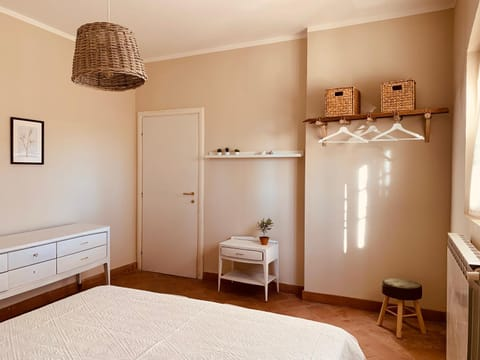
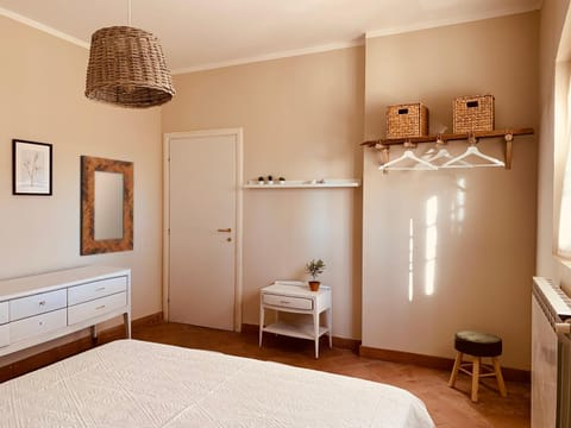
+ home mirror (108, 206)
